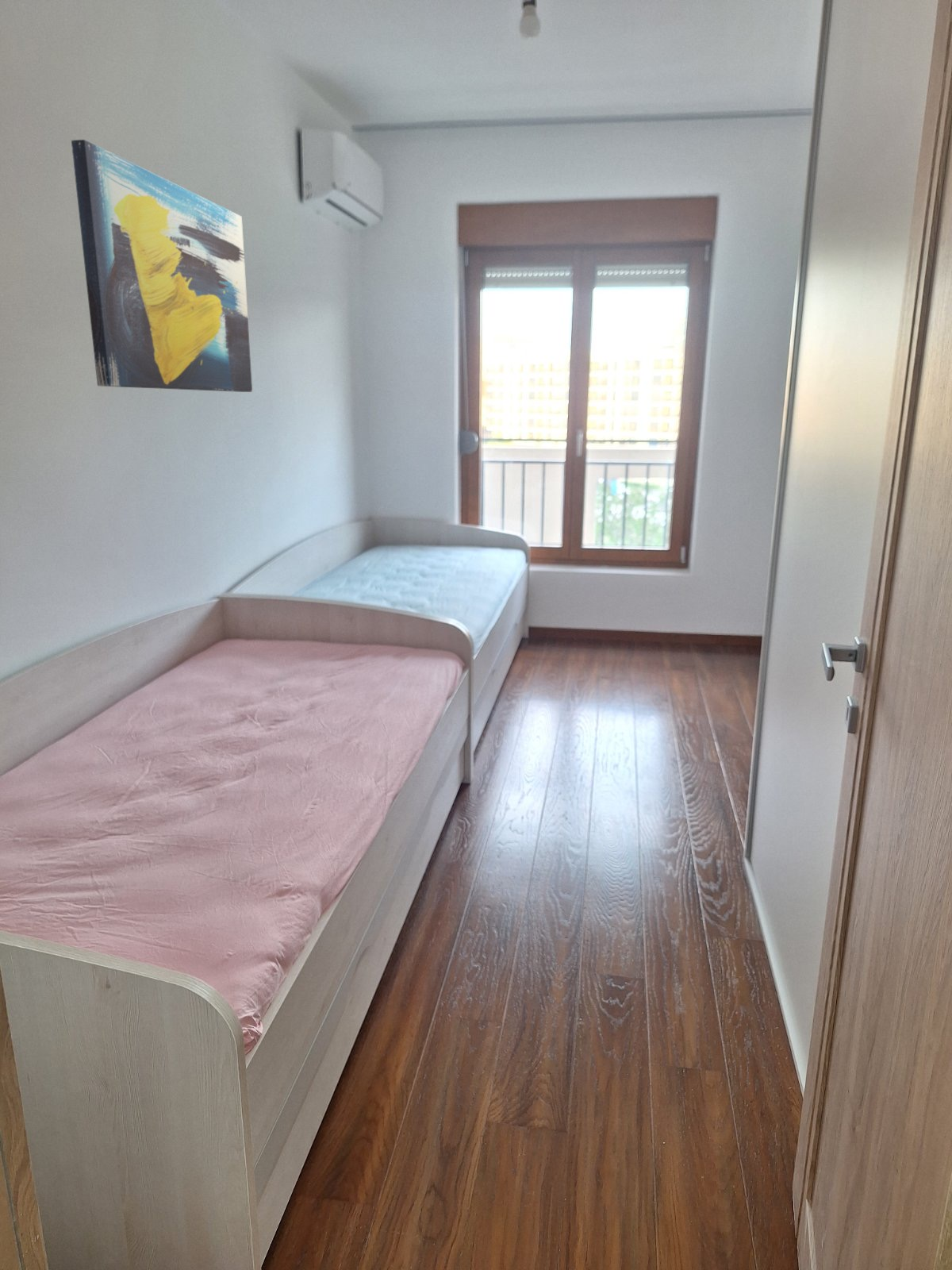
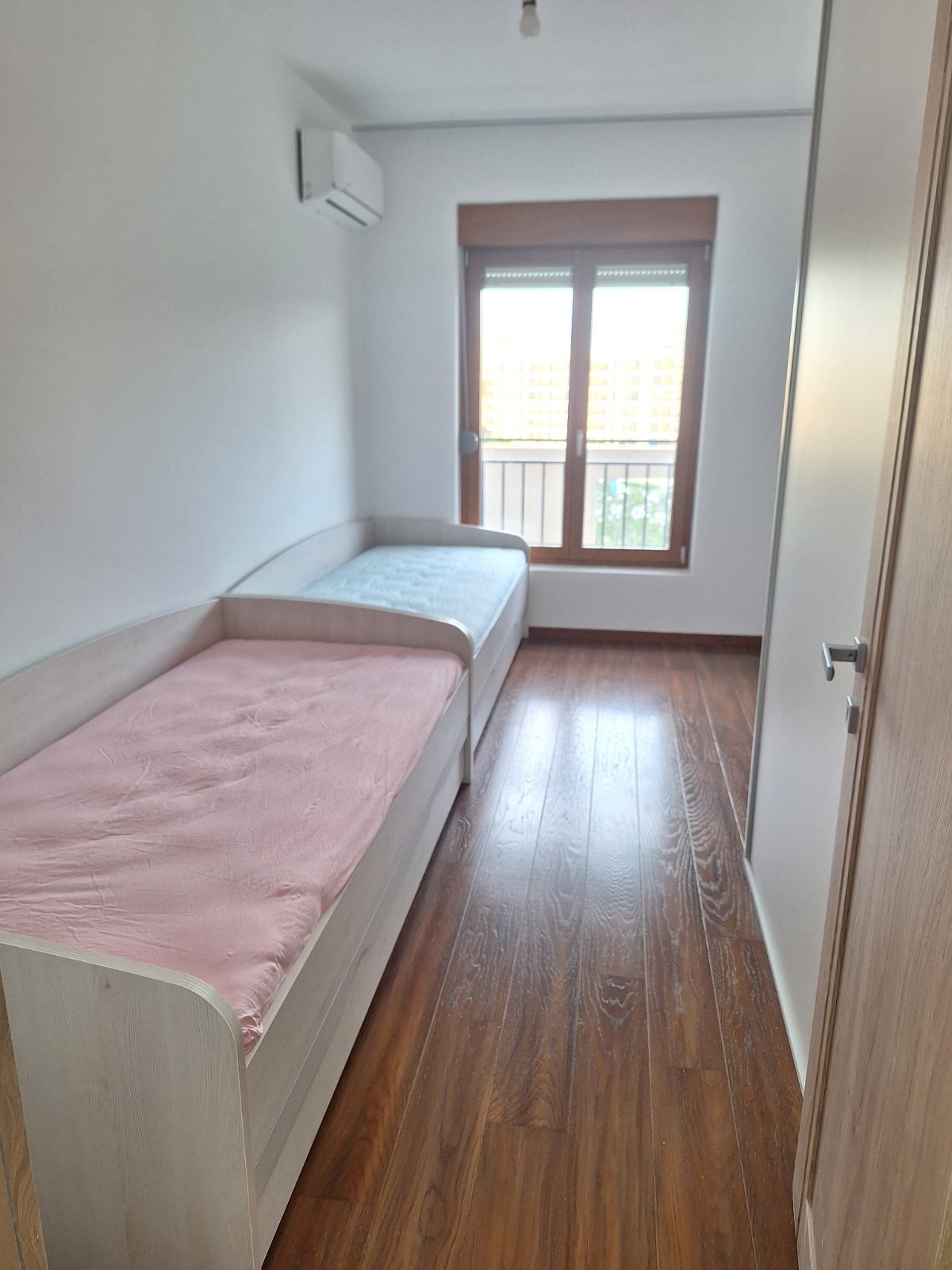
- wall art (178, 290)
